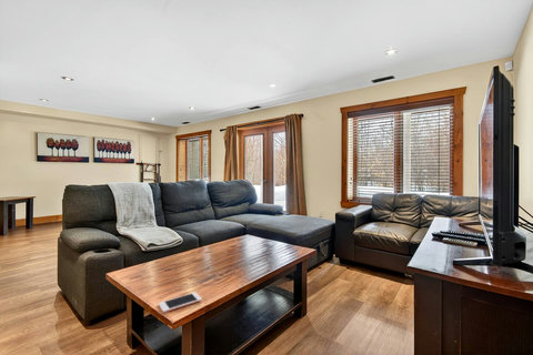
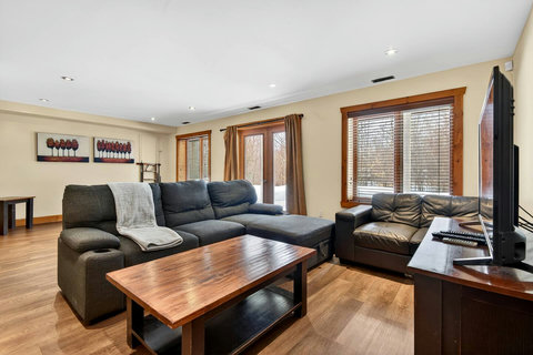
- cell phone (180, 302)
